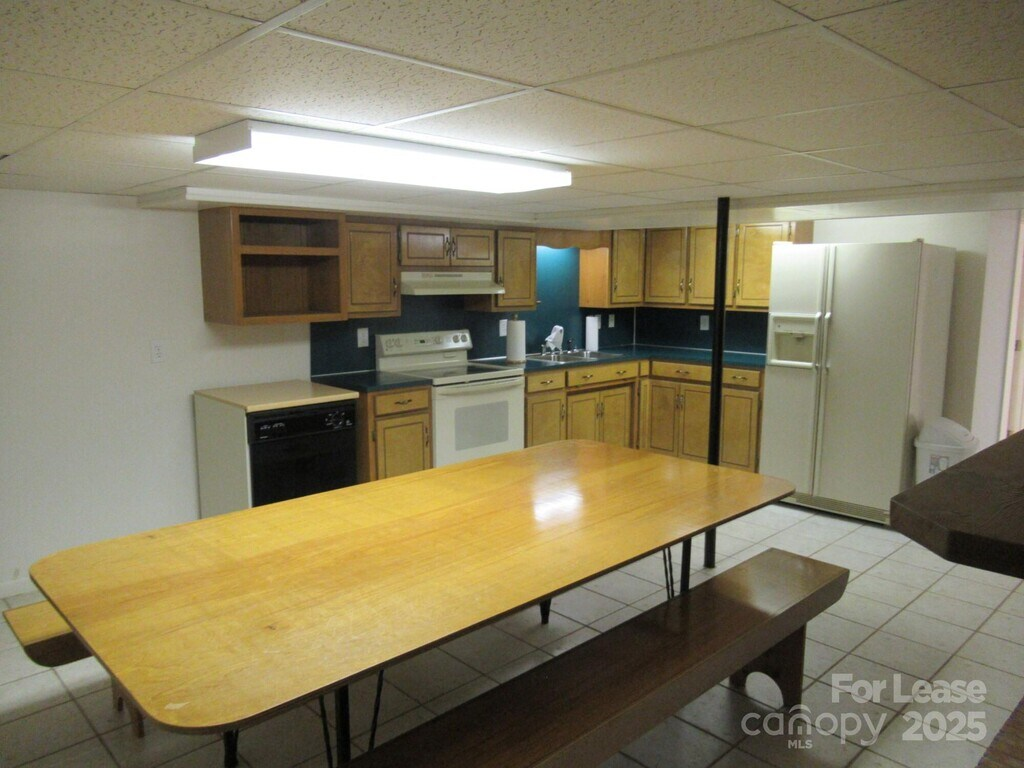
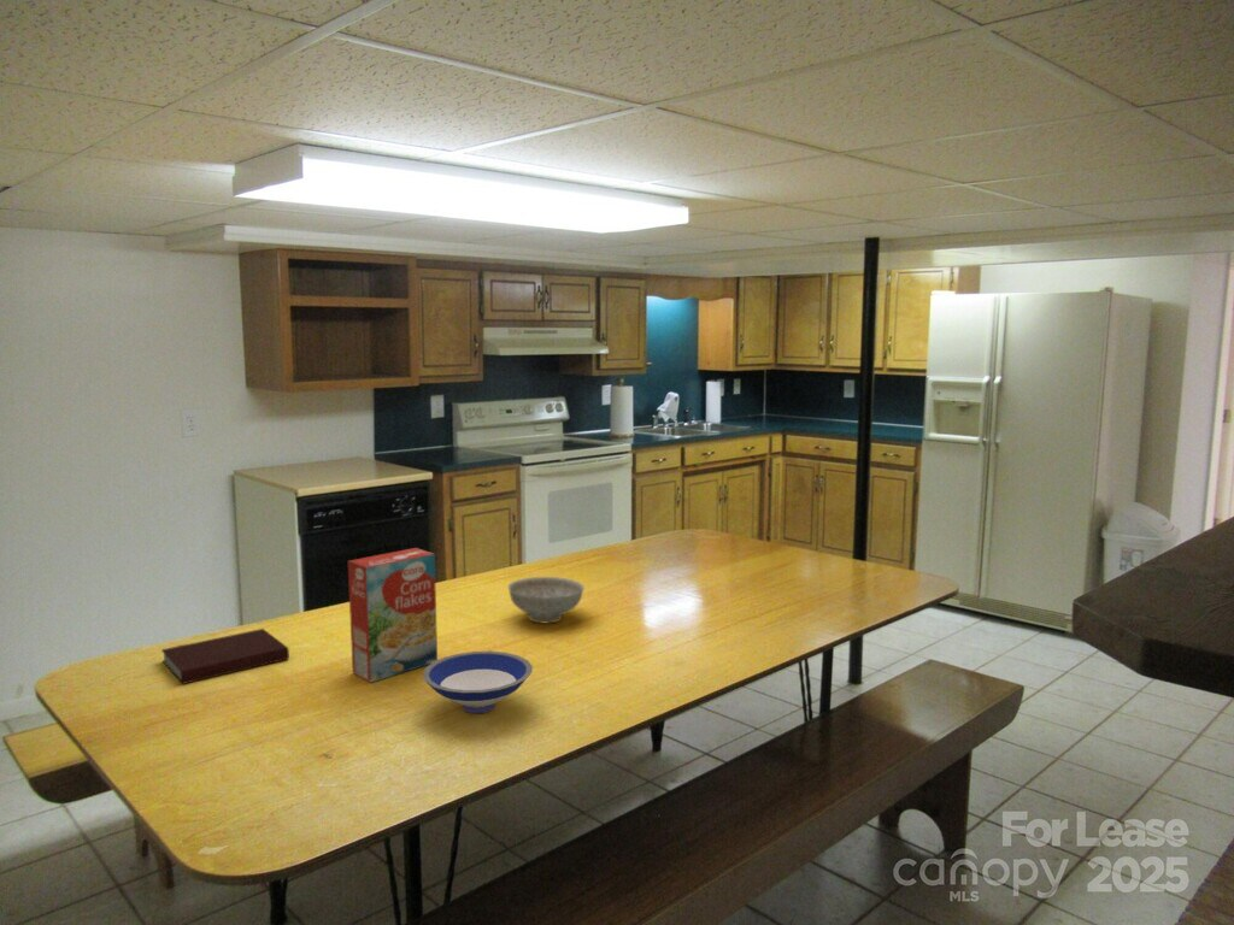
+ decorative bowl (546, 601)
+ cereal box (393, 612)
+ bowl (478, 688)
+ notebook (225, 654)
